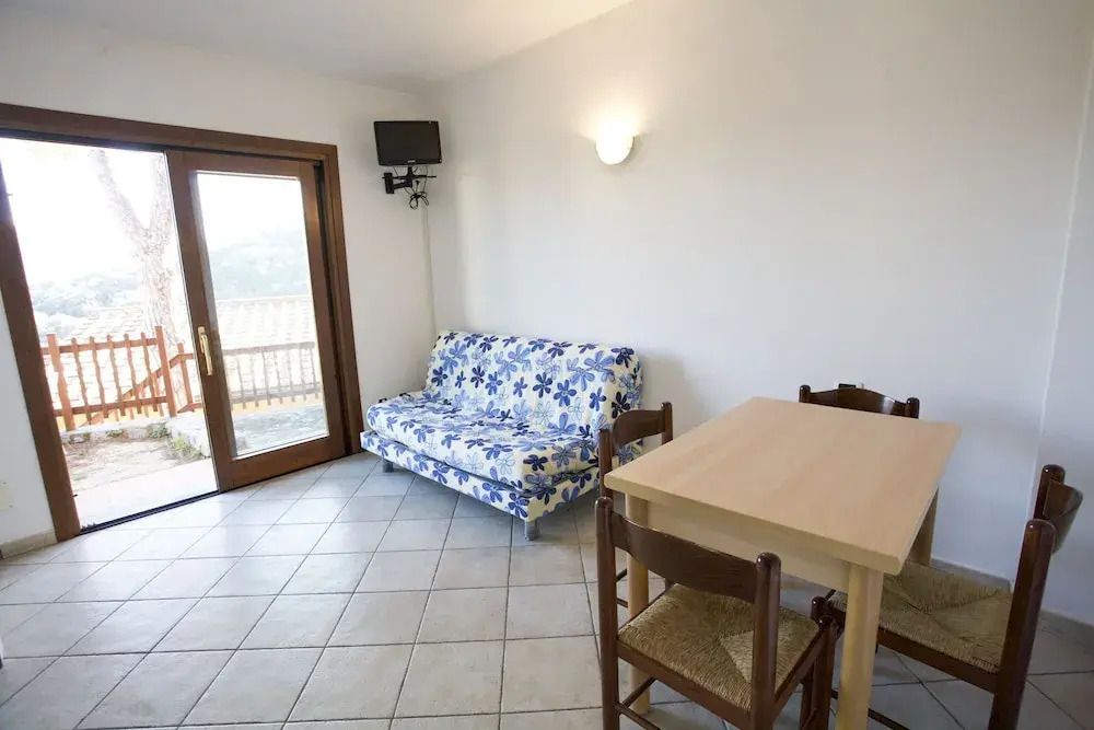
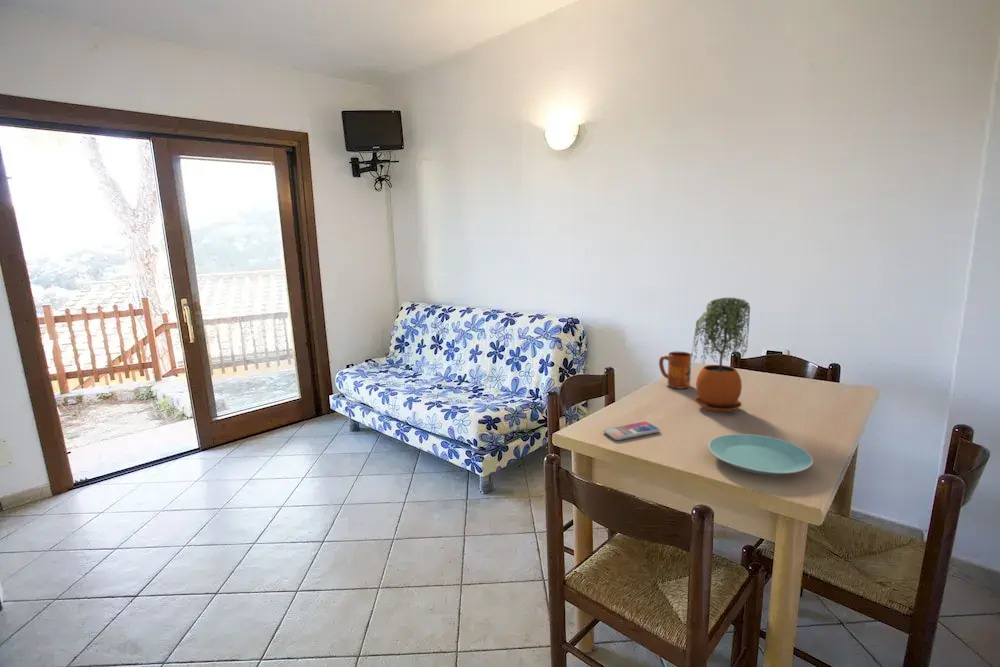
+ potted plant (719, 353)
+ smartphone (631, 430)
+ mug (674, 368)
+ plate (757, 455)
